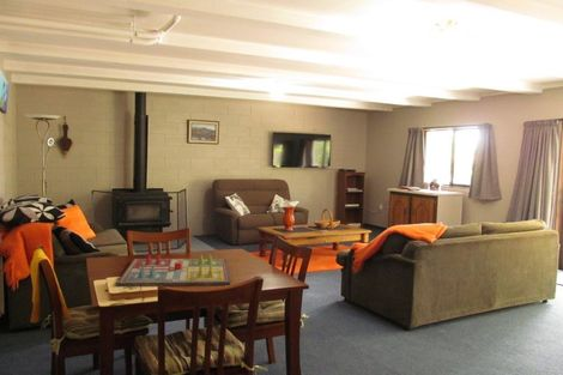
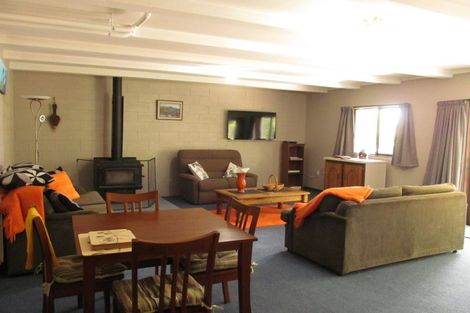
- gameboard (177, 266)
